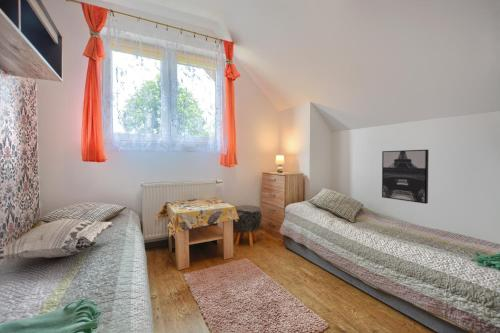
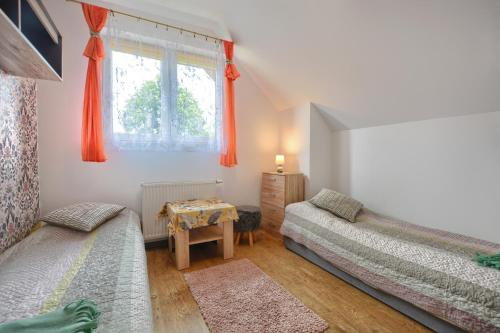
- wall art (403, 175)
- decorative pillow (62, 237)
